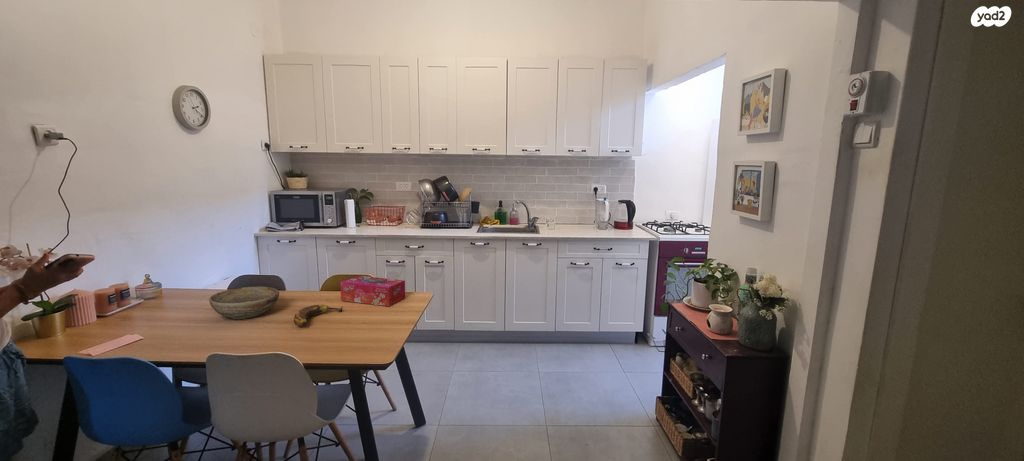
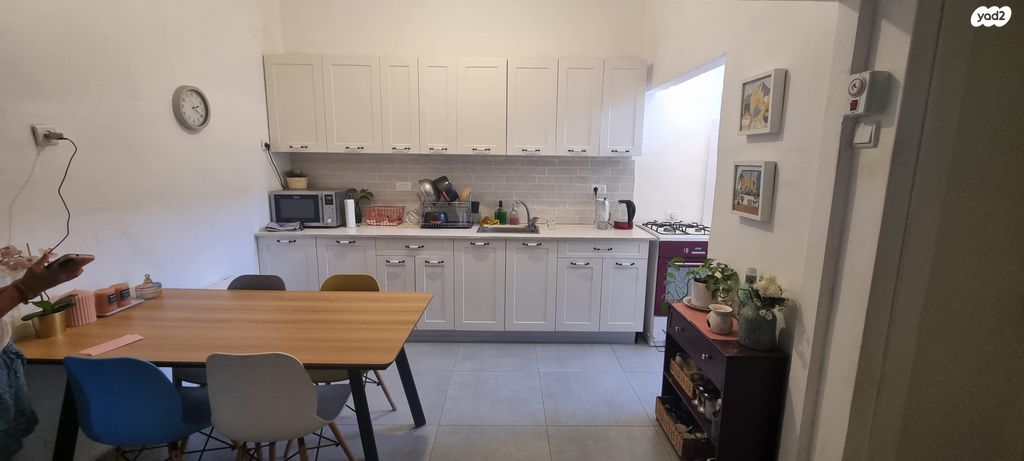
- banana (314, 313)
- tissue box (373, 290)
- bowl (245, 304)
